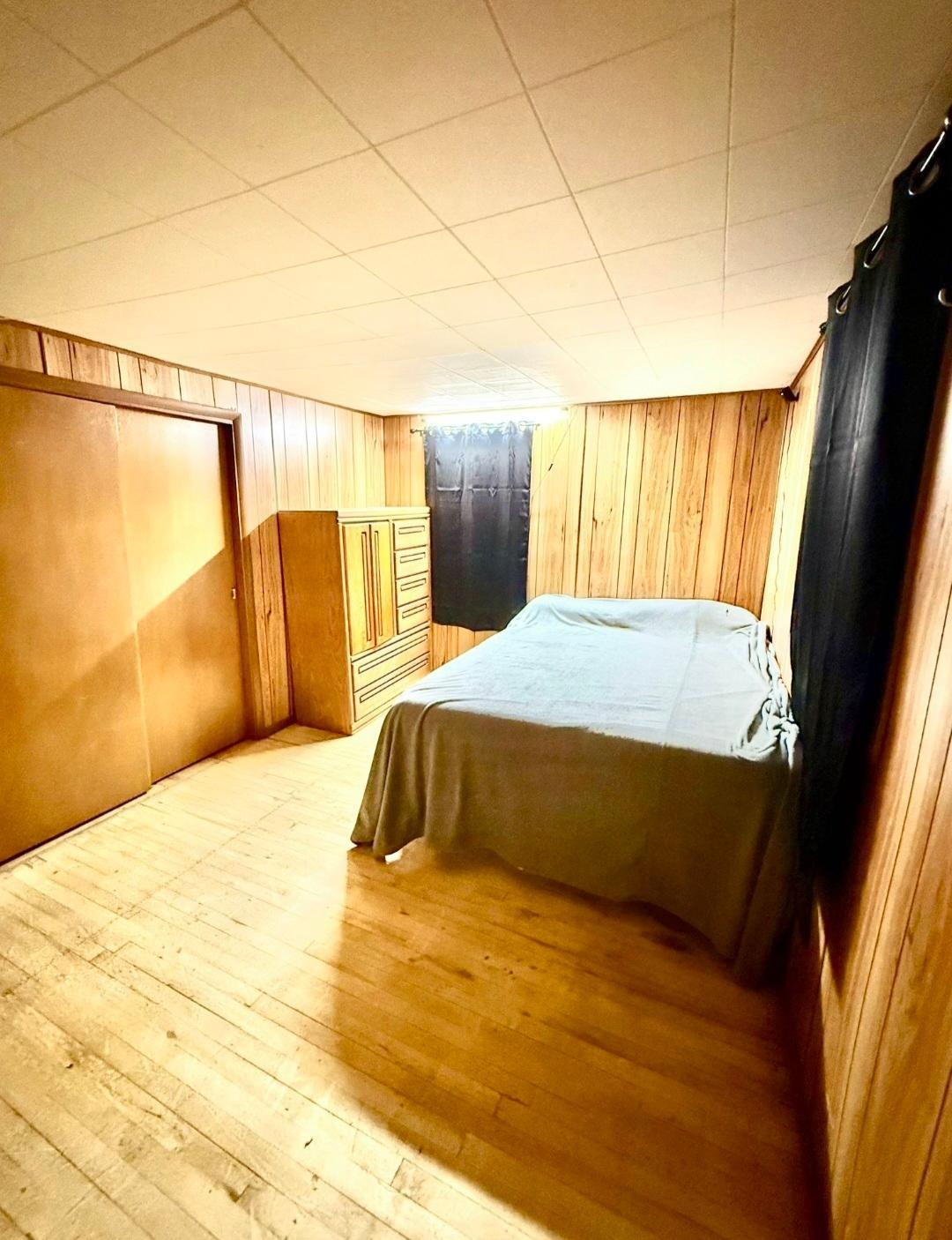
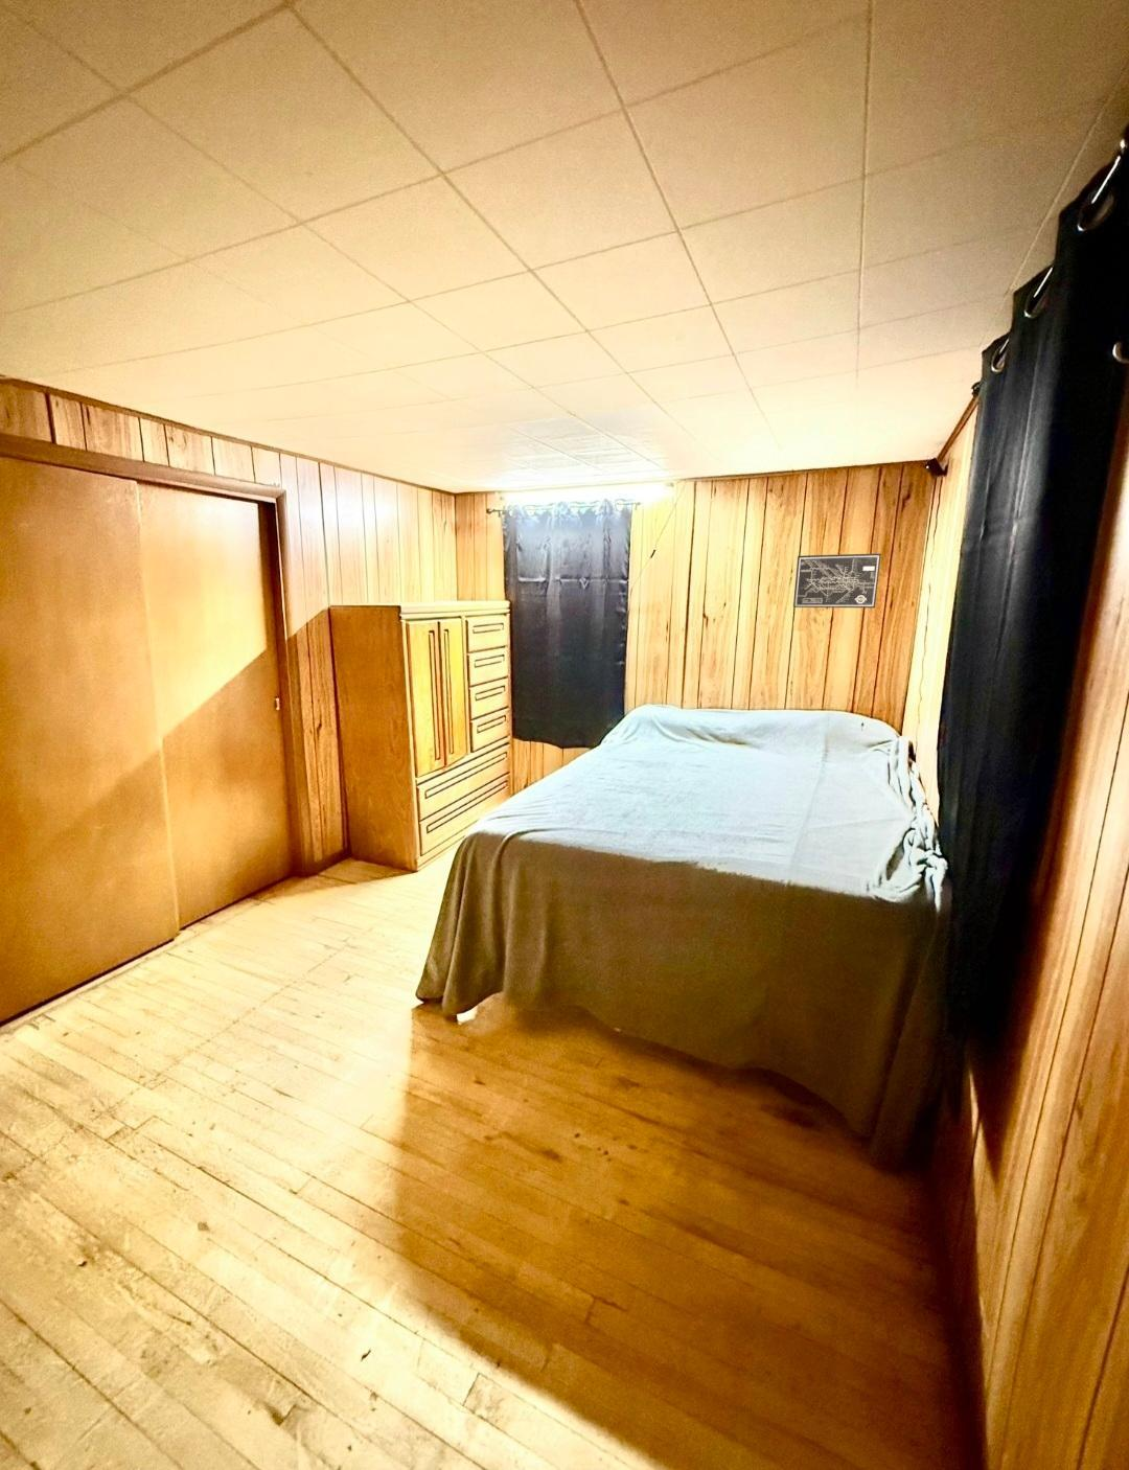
+ wall art (835, 581)
